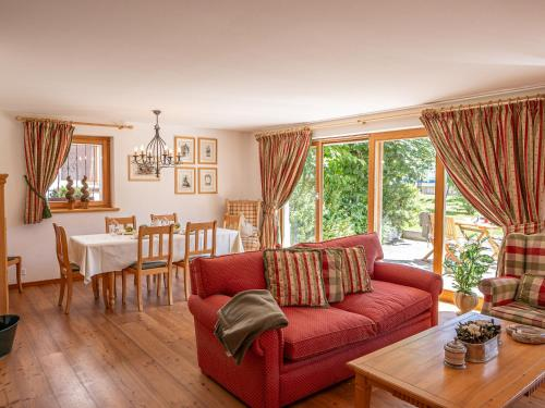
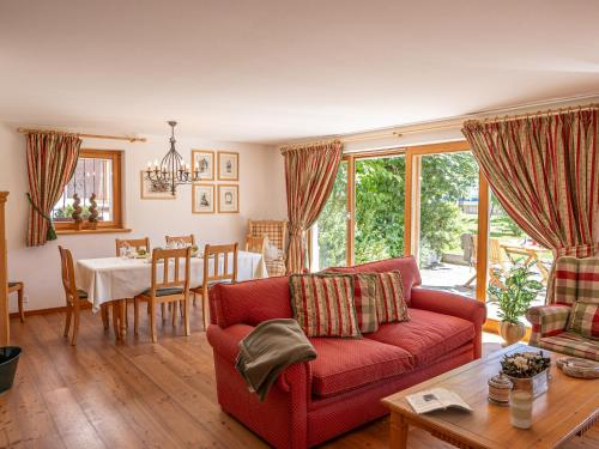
+ coffee cup (520, 408)
+ magazine (437, 400)
